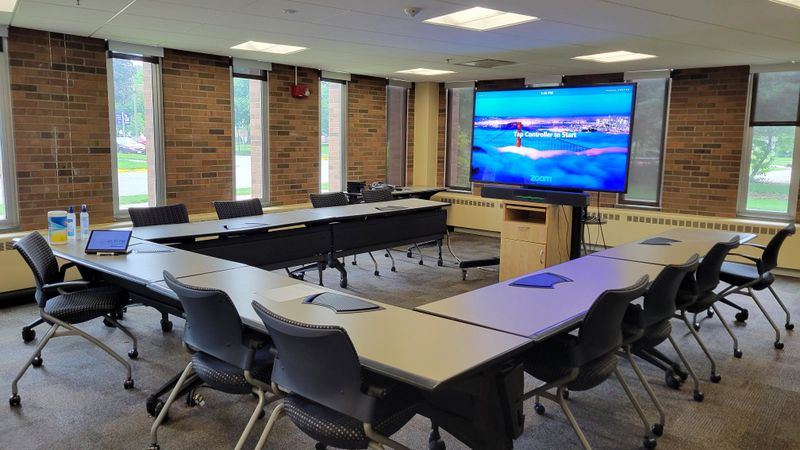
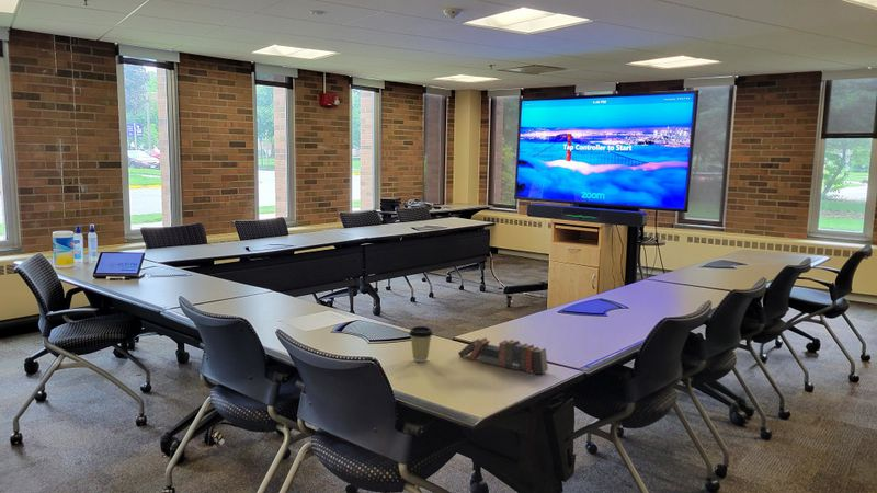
+ book (501, 352)
+ coffee cup (420, 344)
